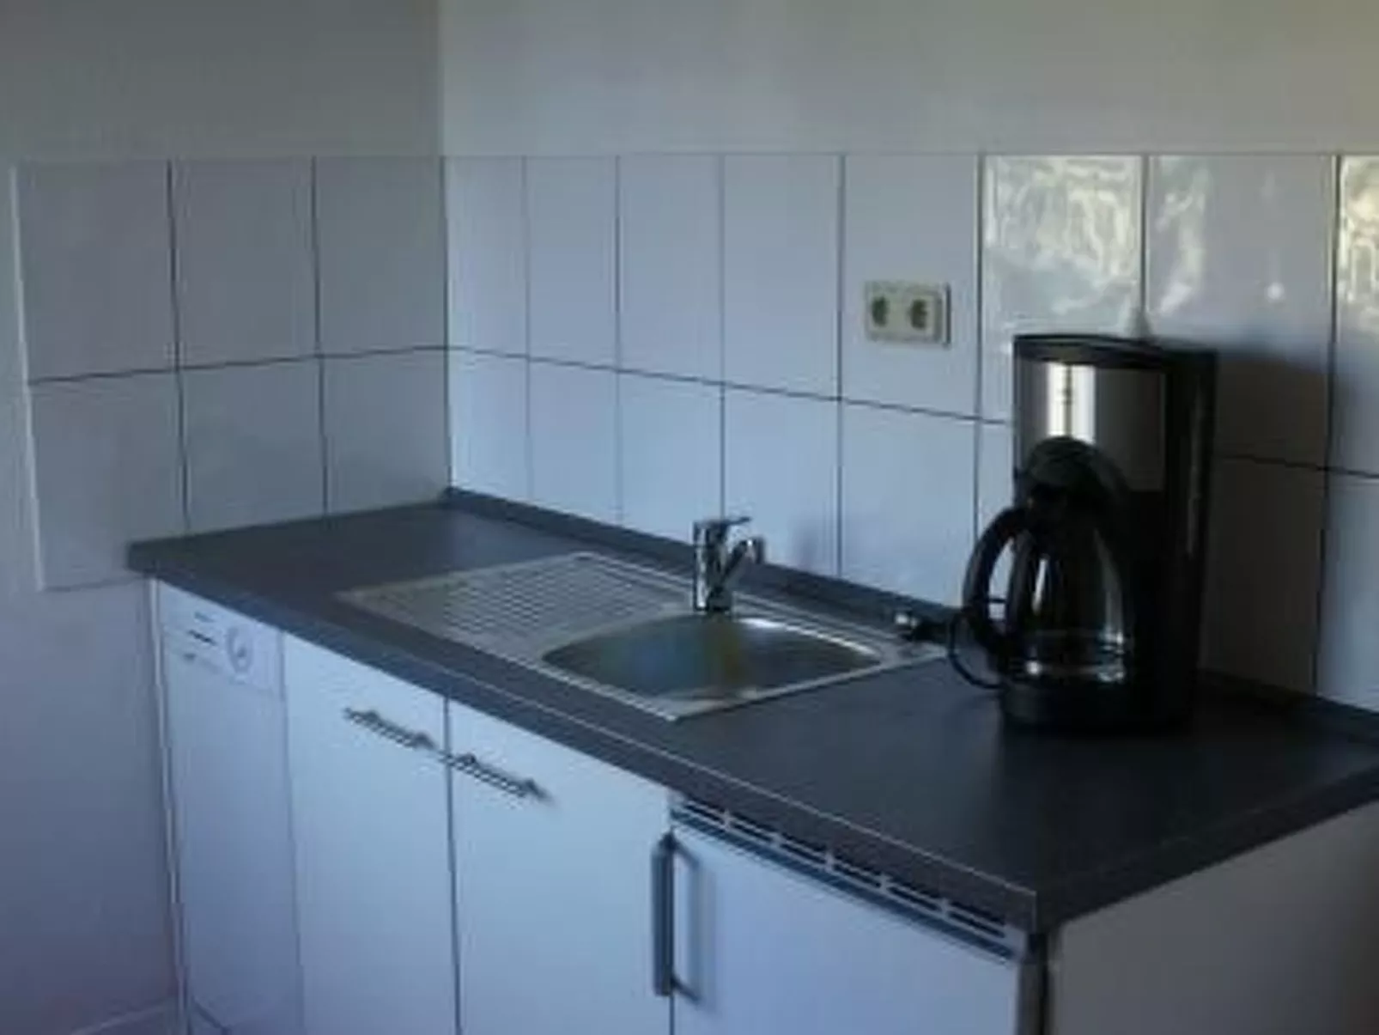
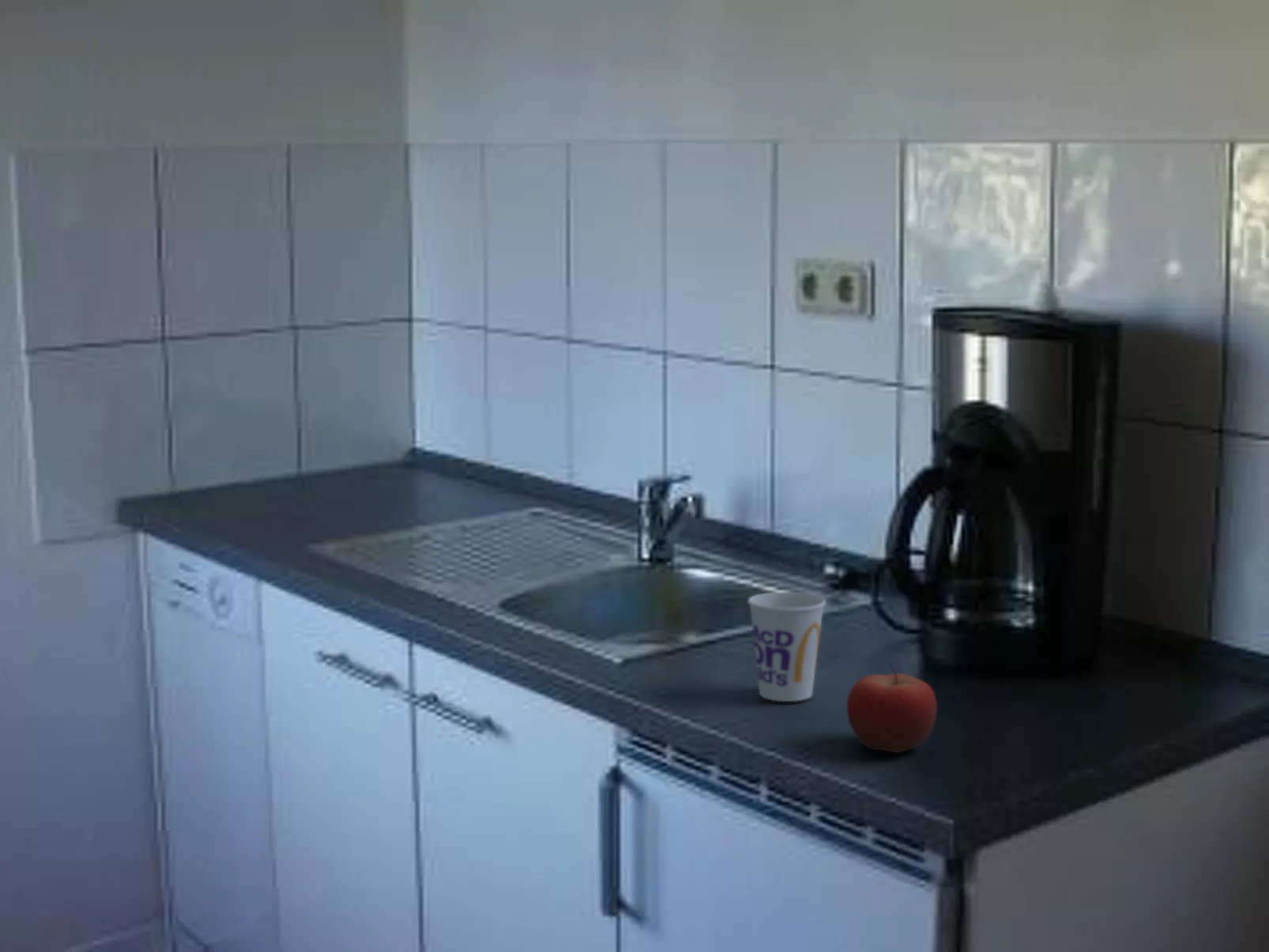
+ cup (786, 647)
+ fruit (891, 706)
